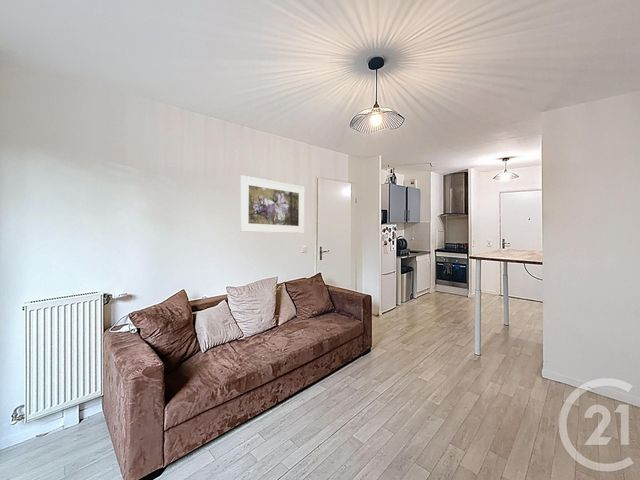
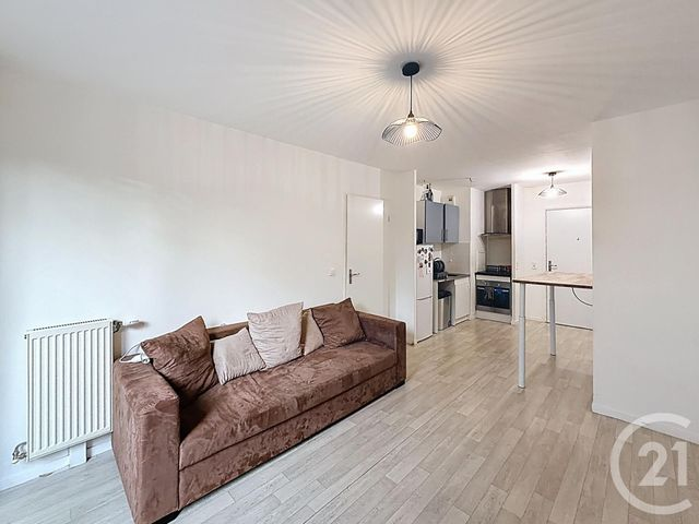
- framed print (275, 207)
